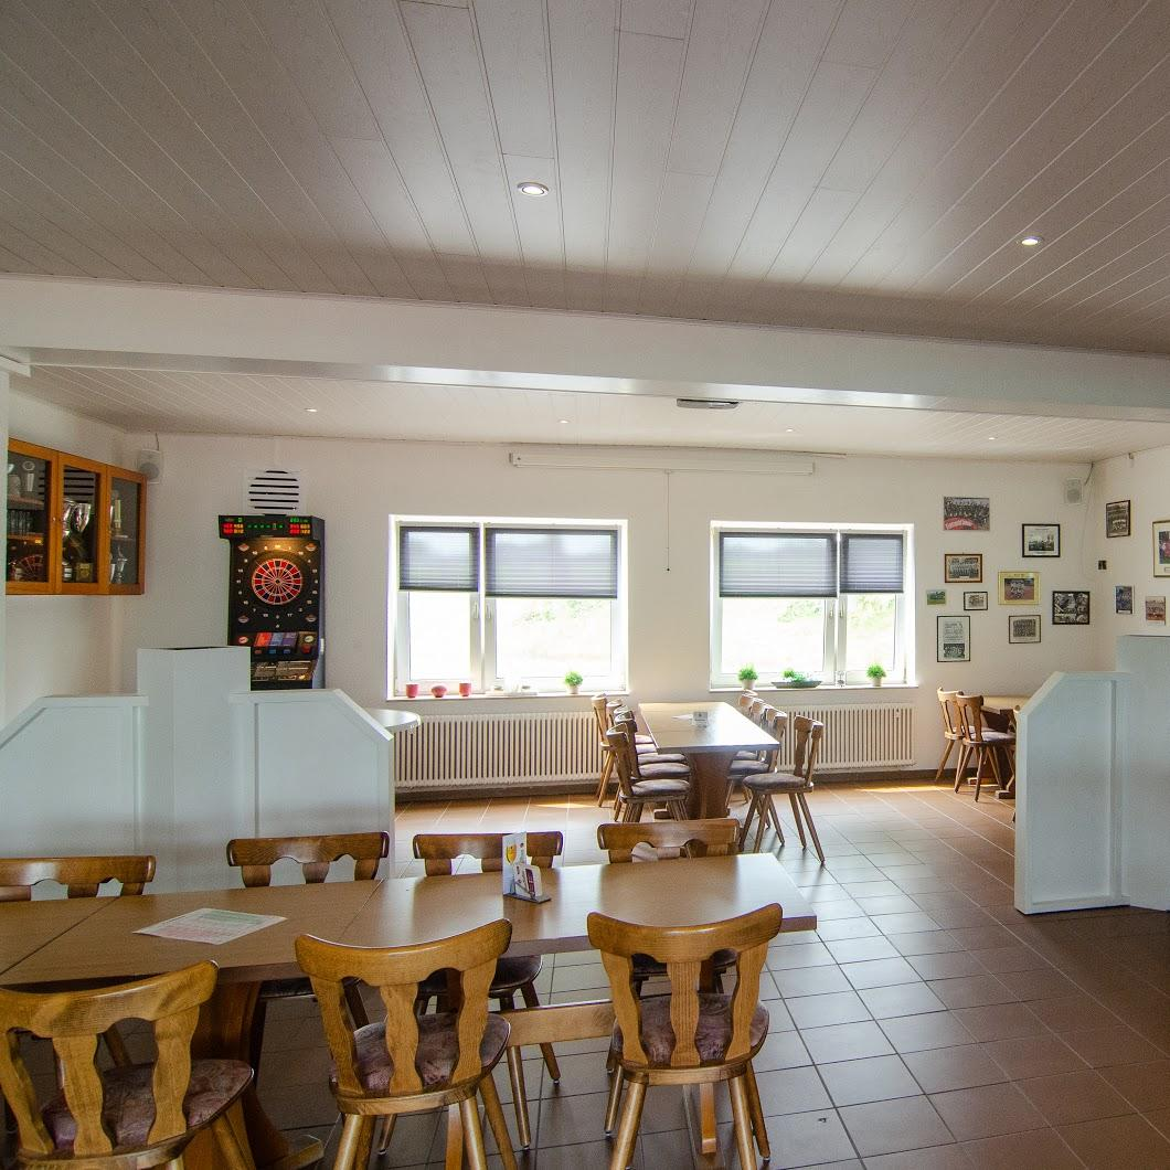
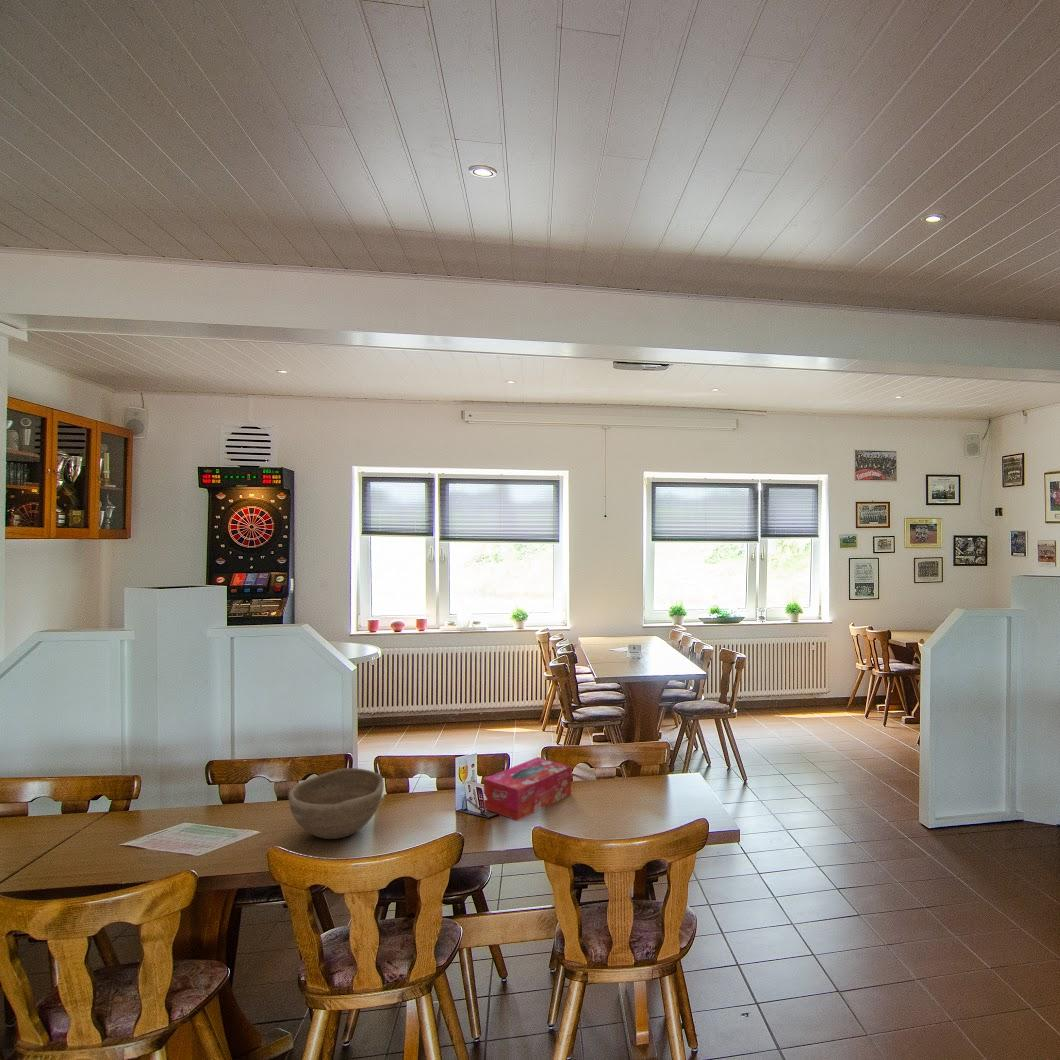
+ bowl (336, 807)
+ tissue box (528, 786)
